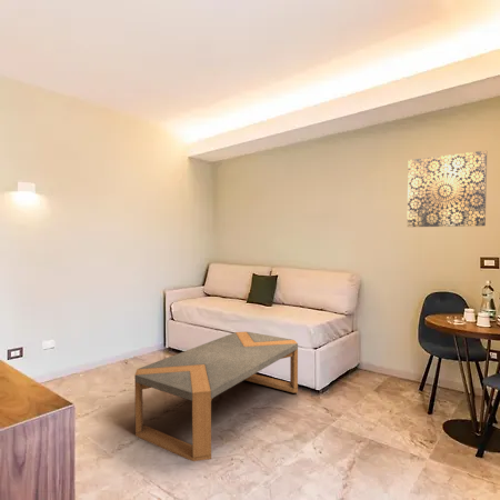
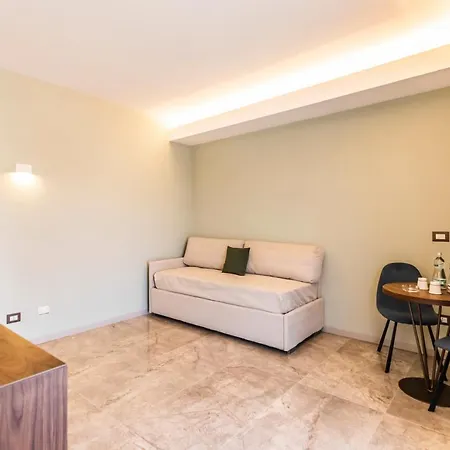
- wall art (444, 191)
- coffee table (226, 381)
